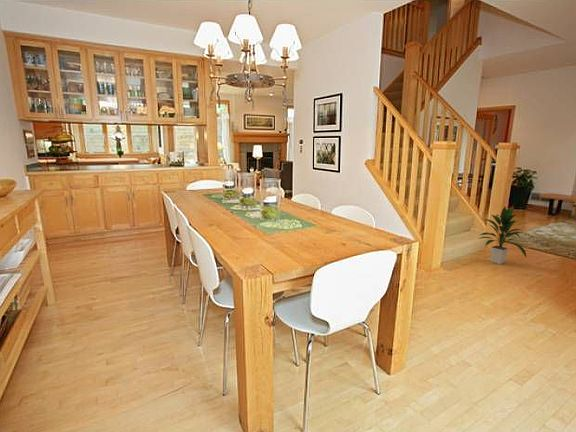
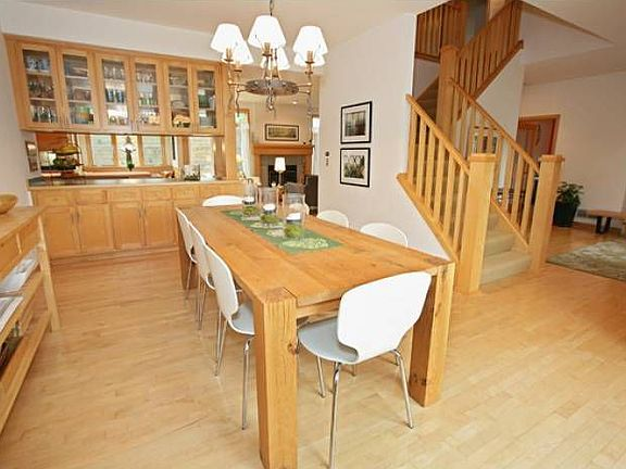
- indoor plant (503, 235)
